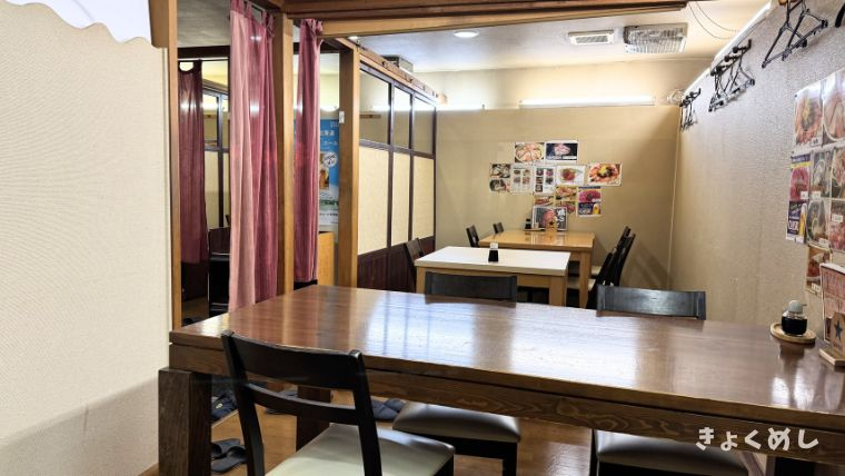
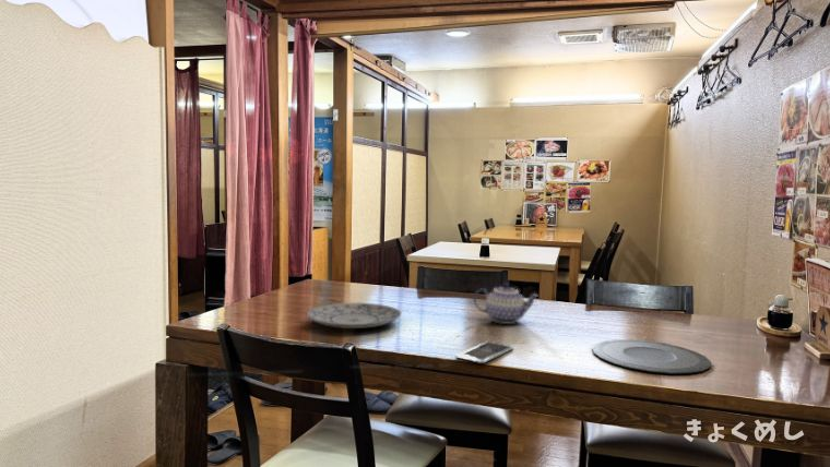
+ plate (649, 355)
+ plate (354, 318)
+ smartphone (485, 351)
+ teapot (506, 301)
